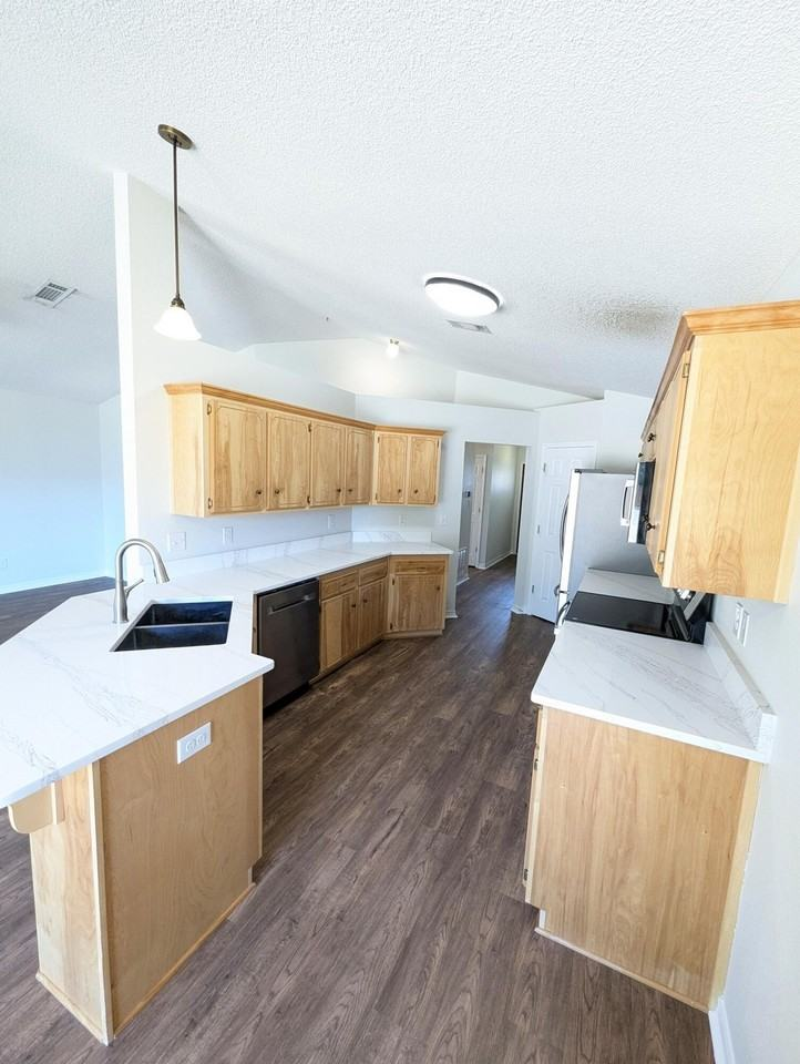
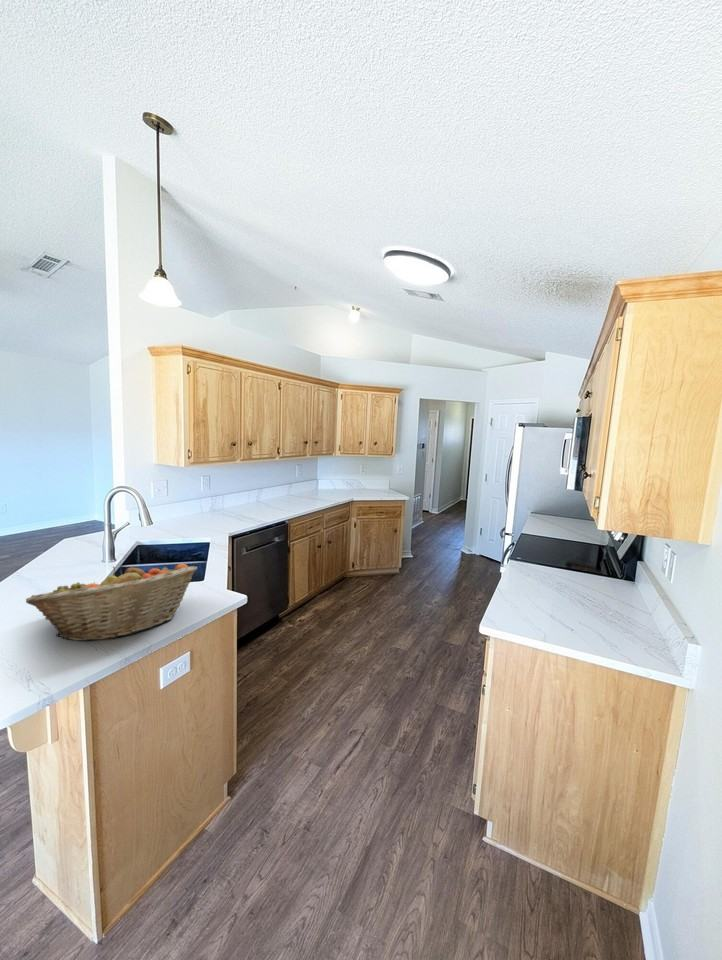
+ fruit basket (120, 593)
